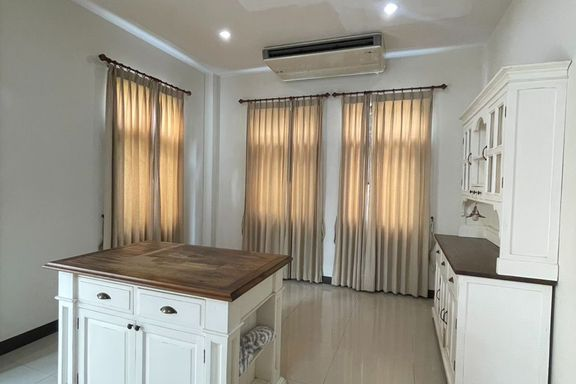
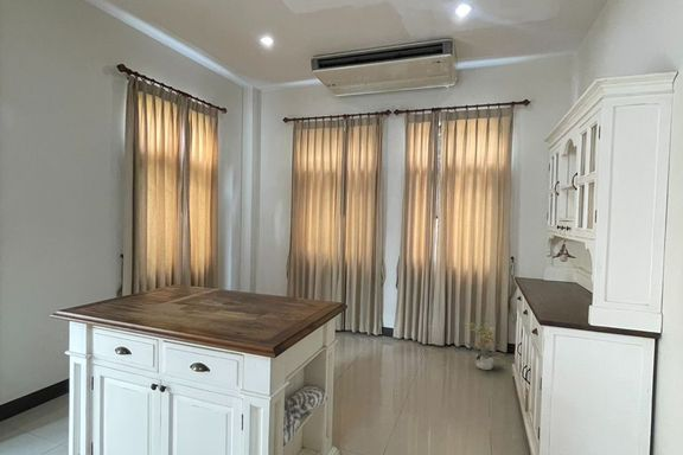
+ potted plant (483, 344)
